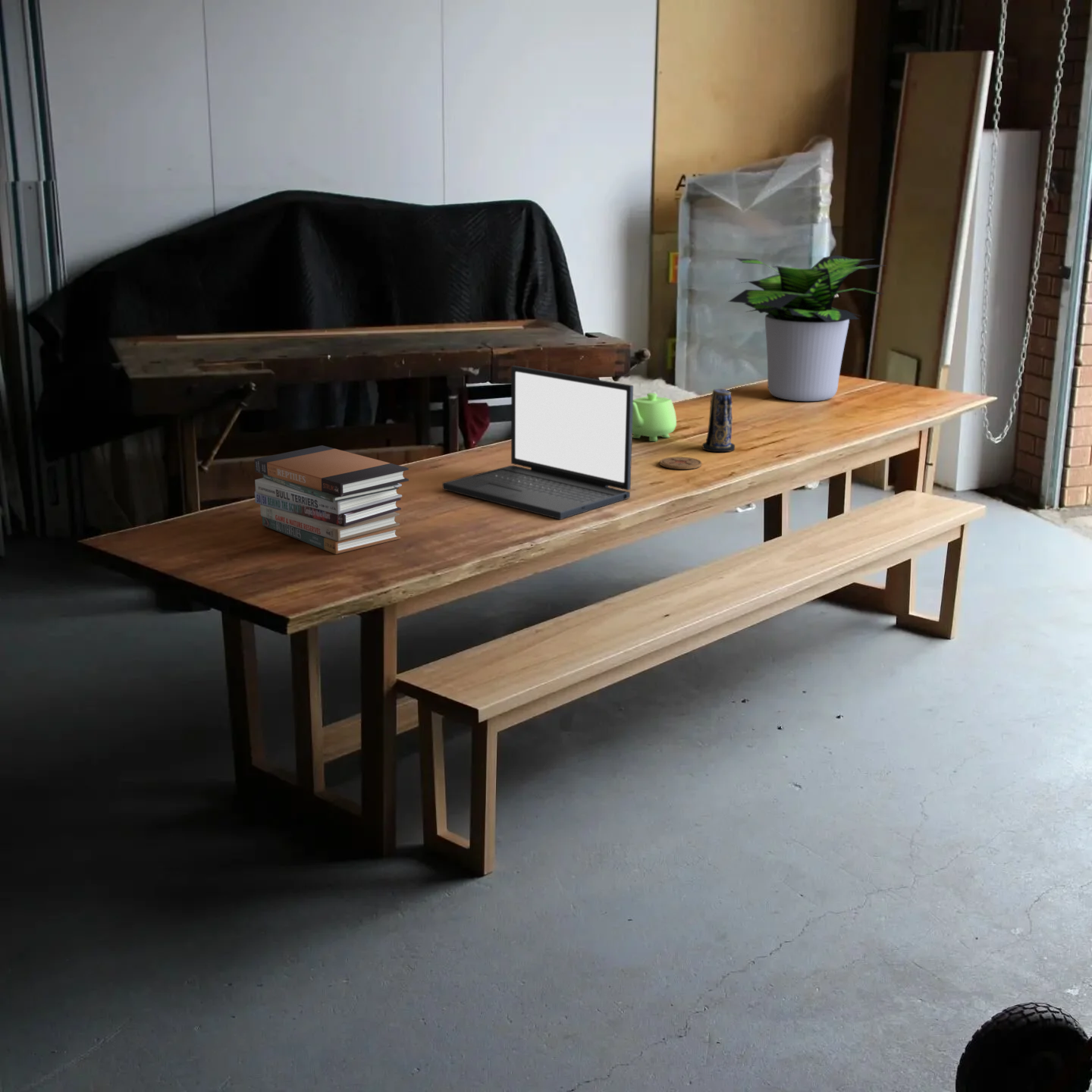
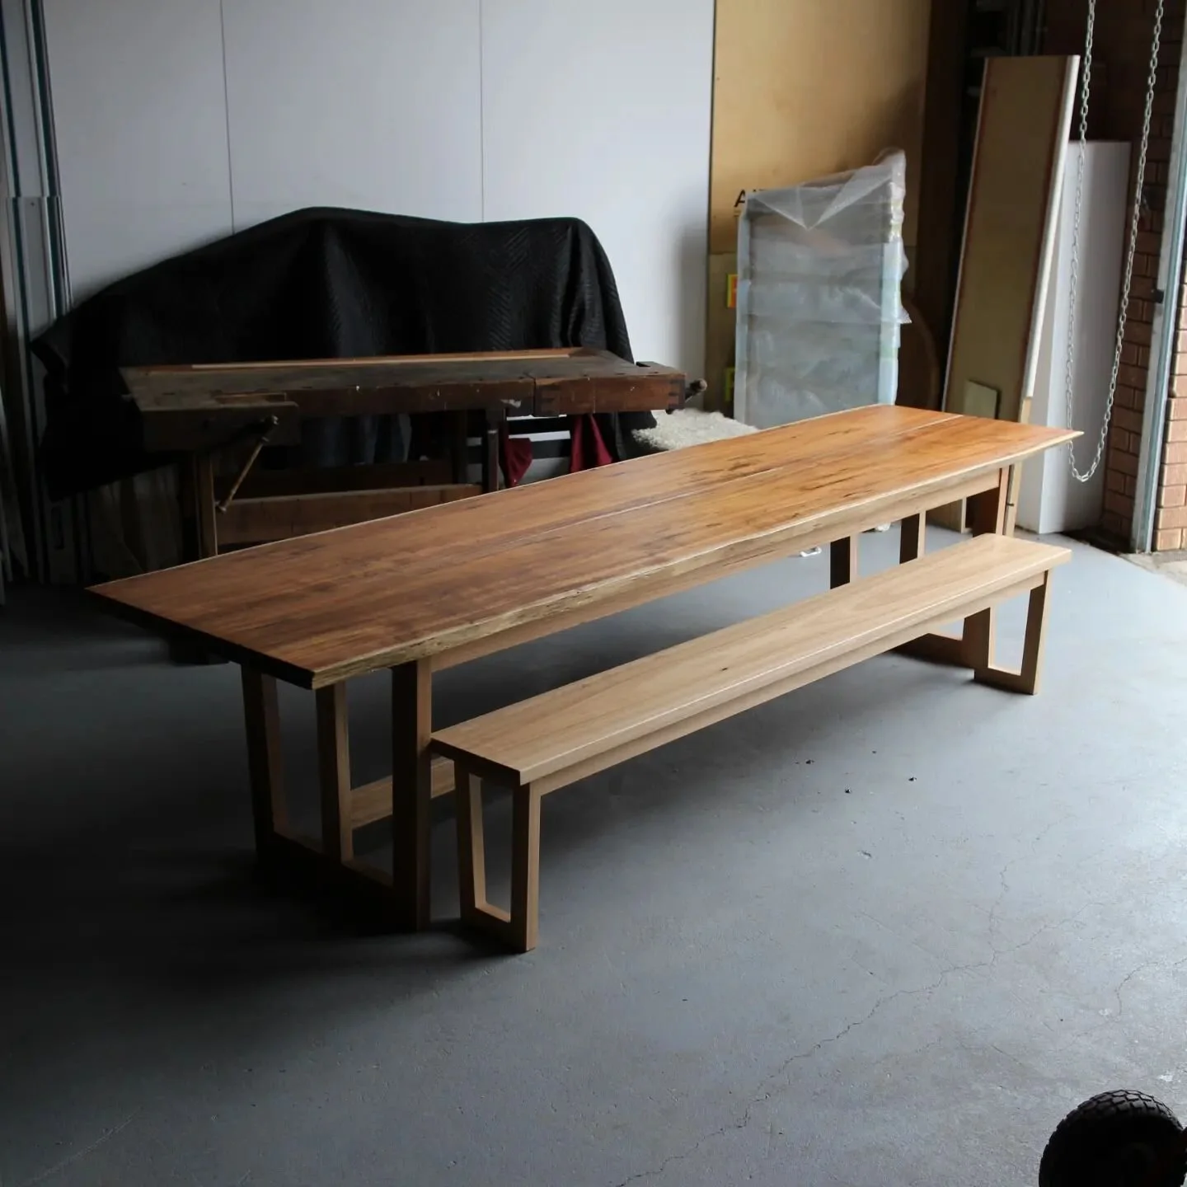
- teapot (648, 416)
- coaster (680, 463)
- potted plant (795, 329)
- laptop (536, 438)
- candle (720, 419)
- book stack (329, 497)
